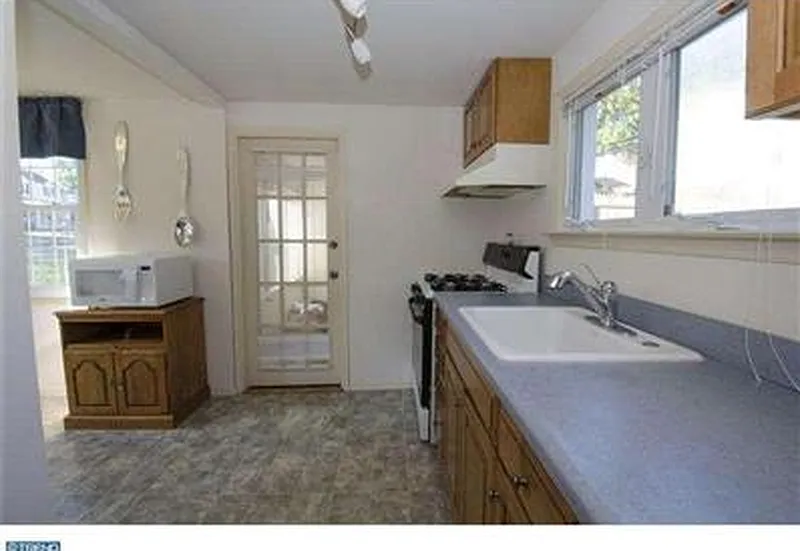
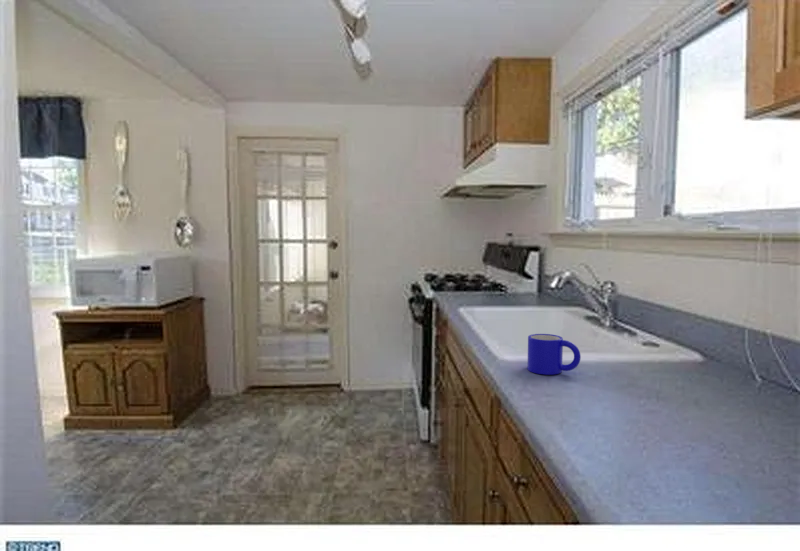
+ mug (553, 354)
